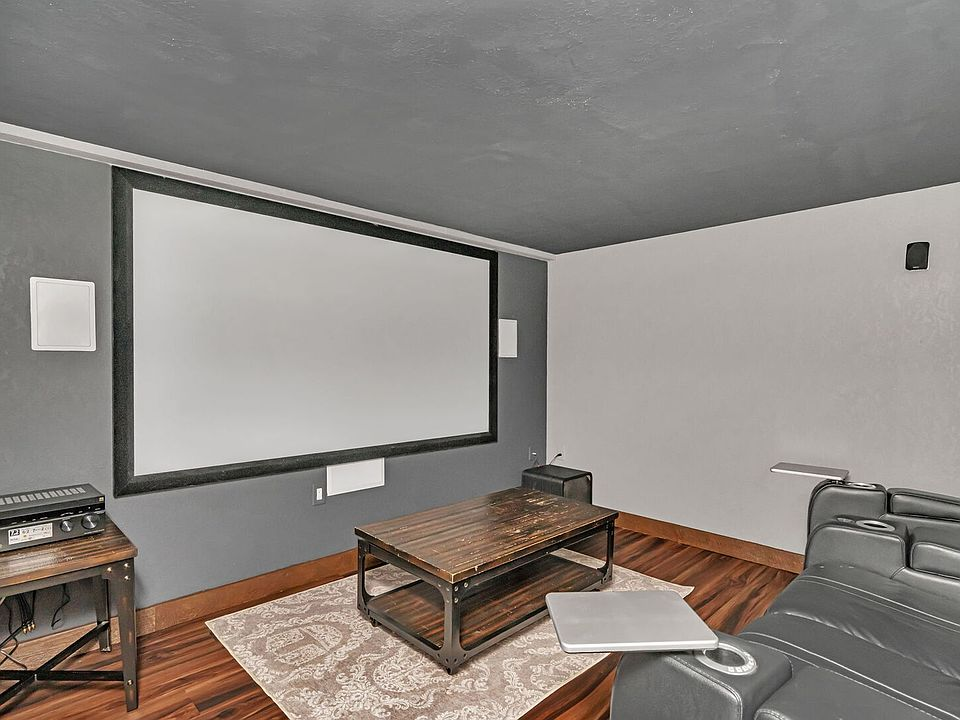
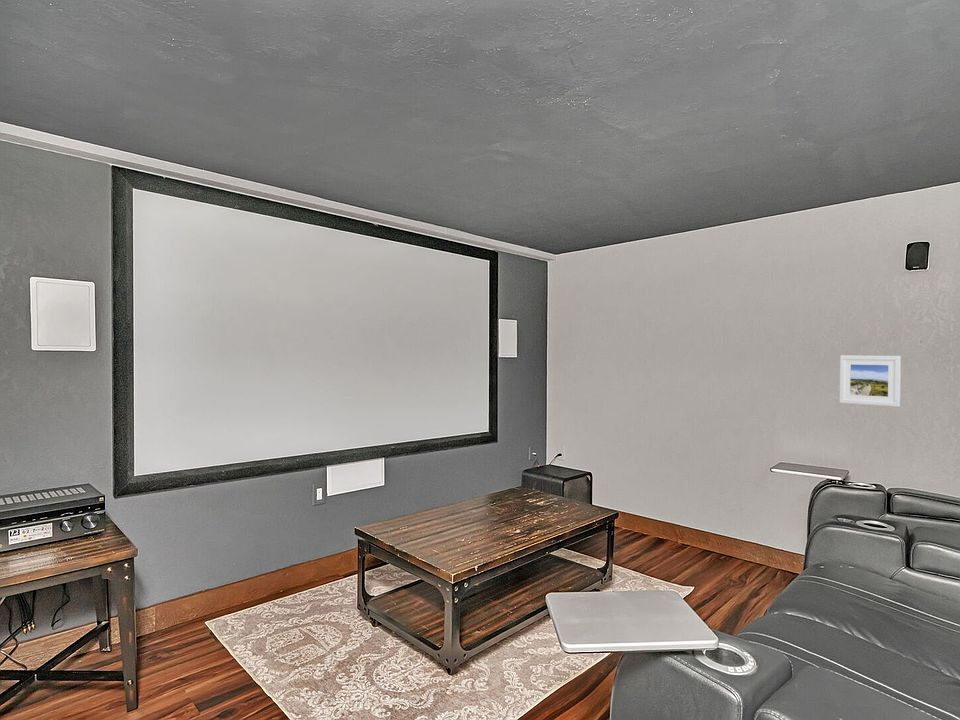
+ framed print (869, 380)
